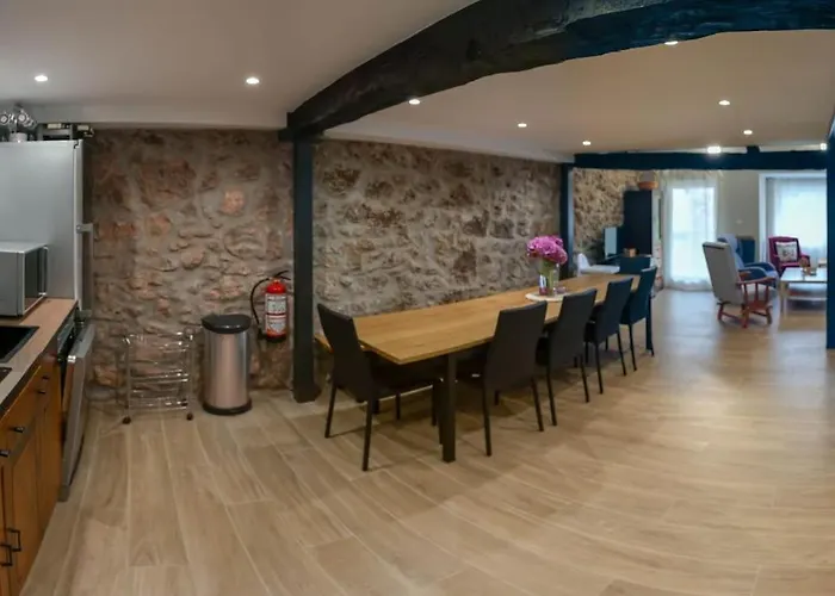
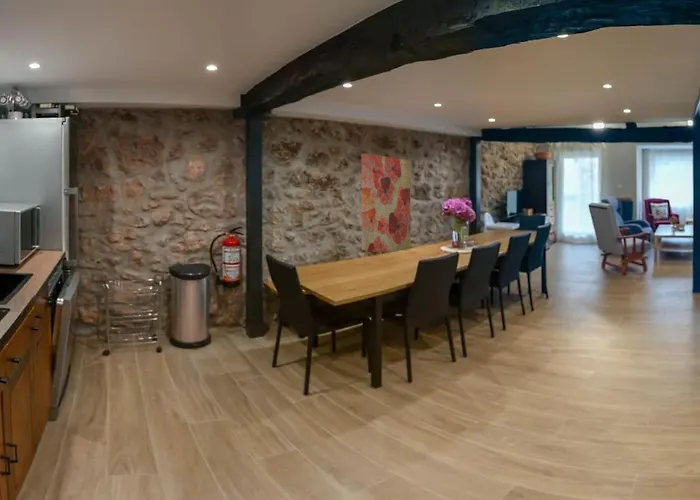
+ wall art (387, 204)
